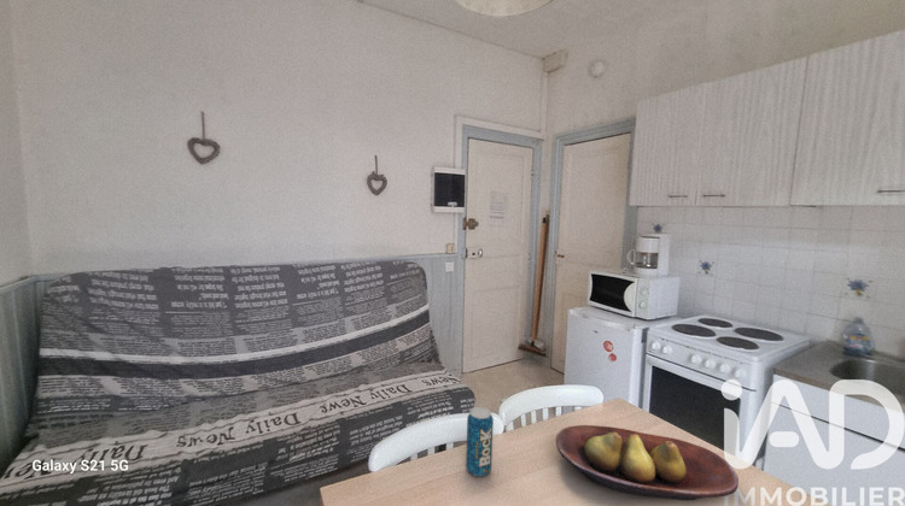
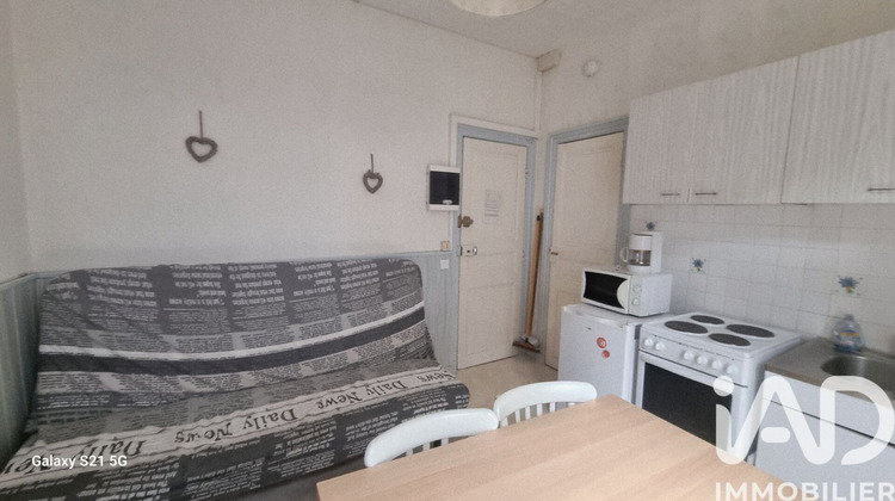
- fruit bowl (640, 457)
- beverage can (479, 441)
